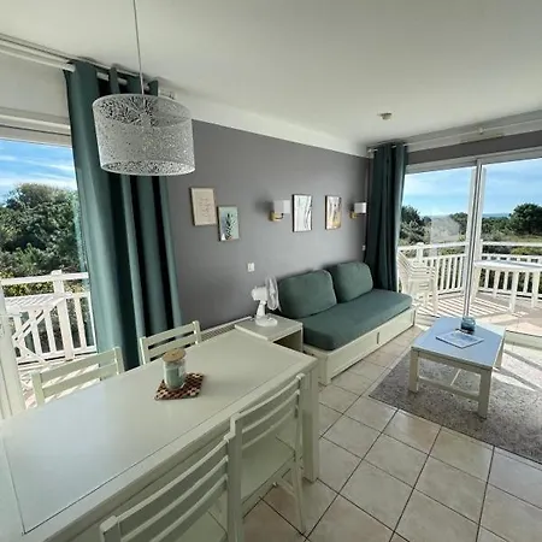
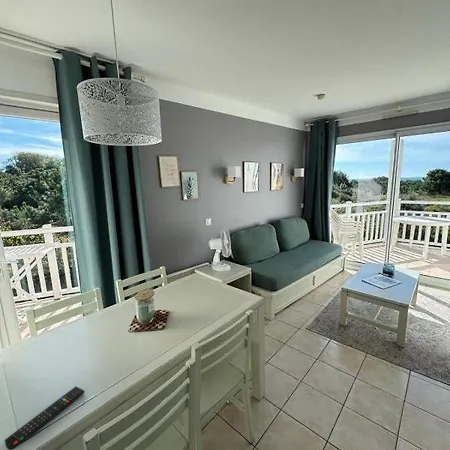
+ remote control (48, 415)
